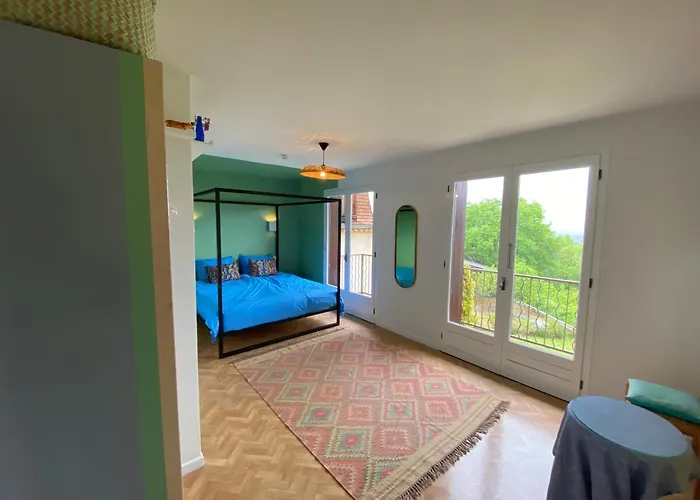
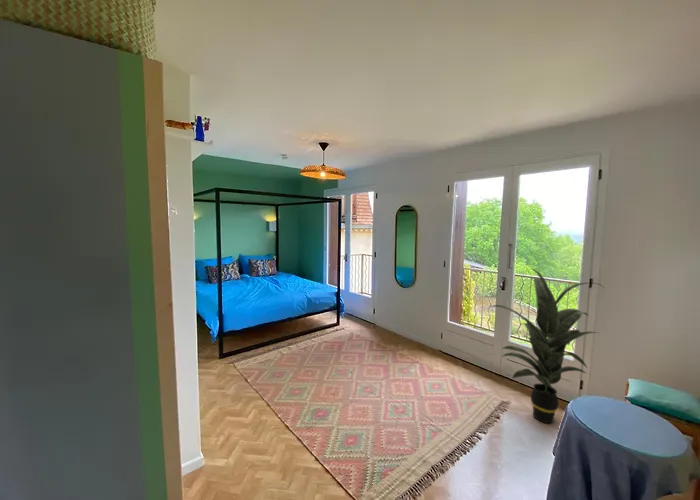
+ indoor plant (543, 343)
